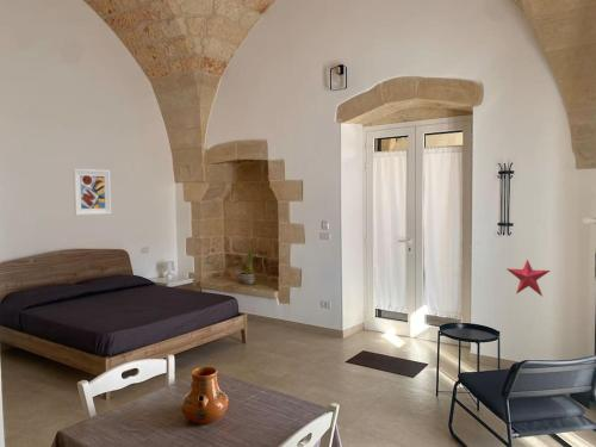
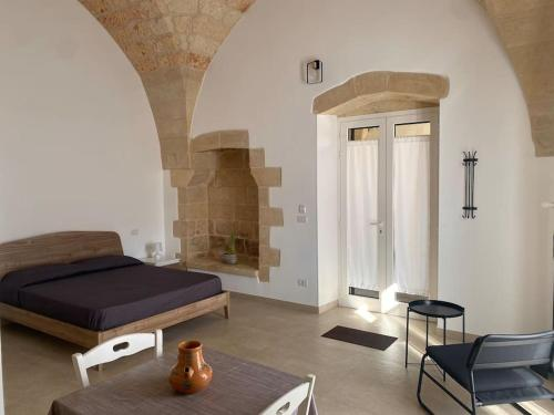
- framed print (92, 192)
- decorative star (527, 277)
